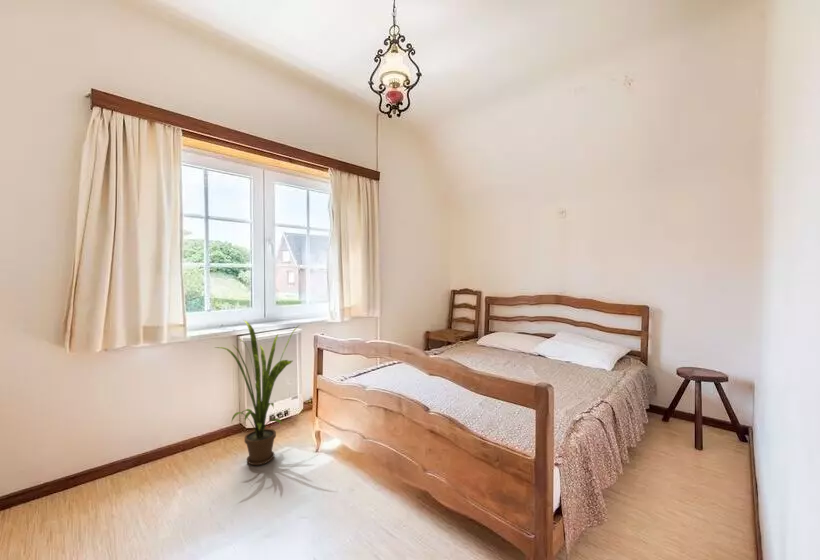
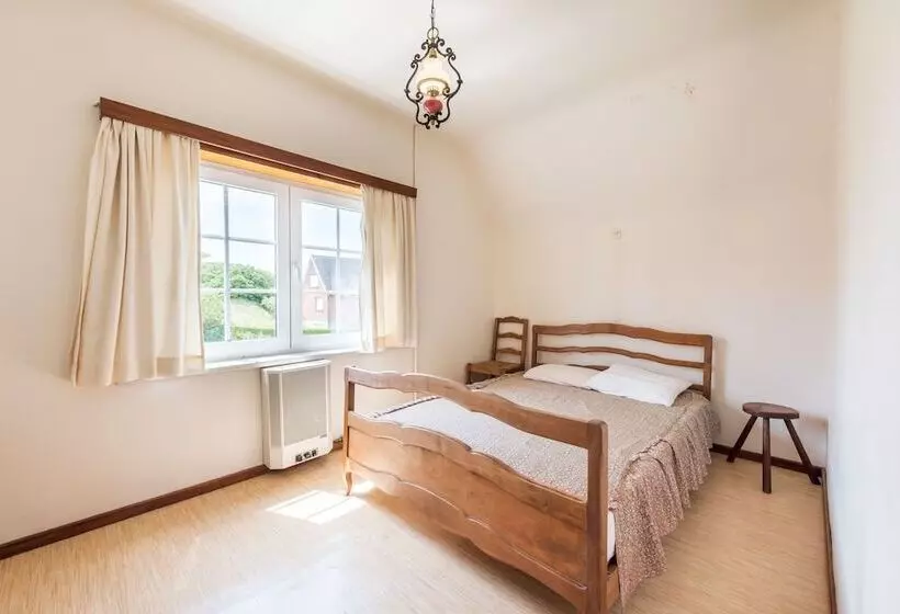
- house plant (252, 391)
